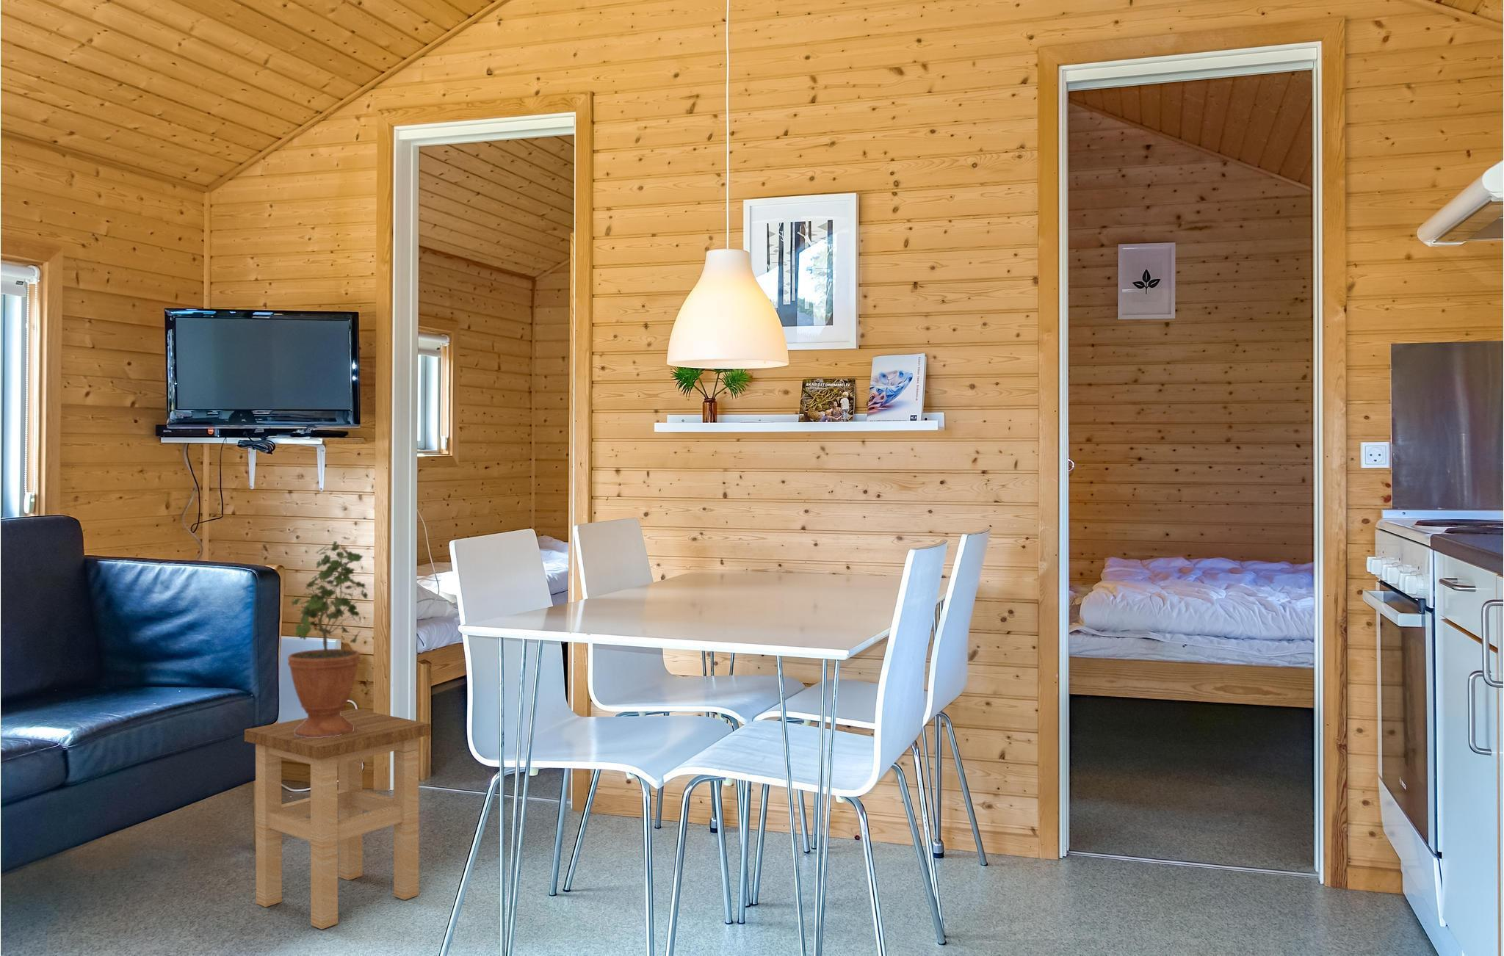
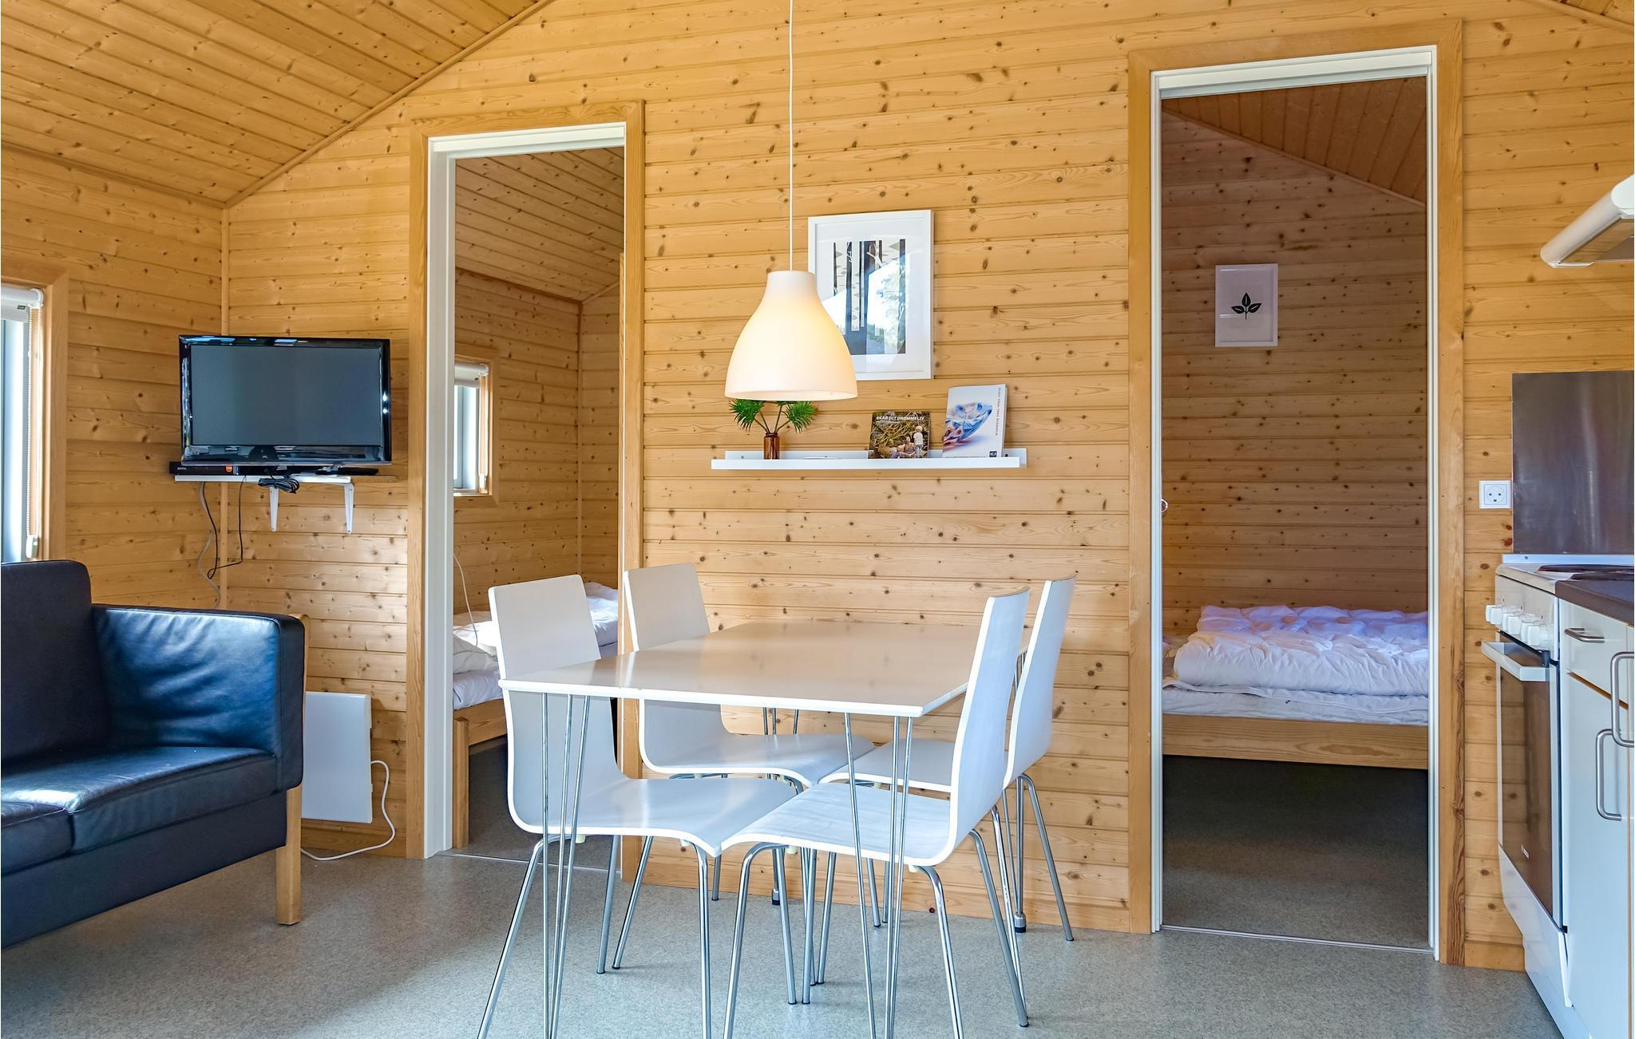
- potted plant (332, 631)
- stool (339, 812)
